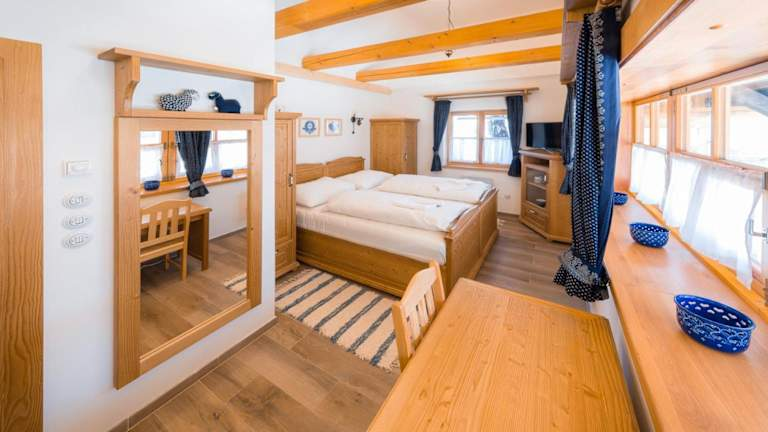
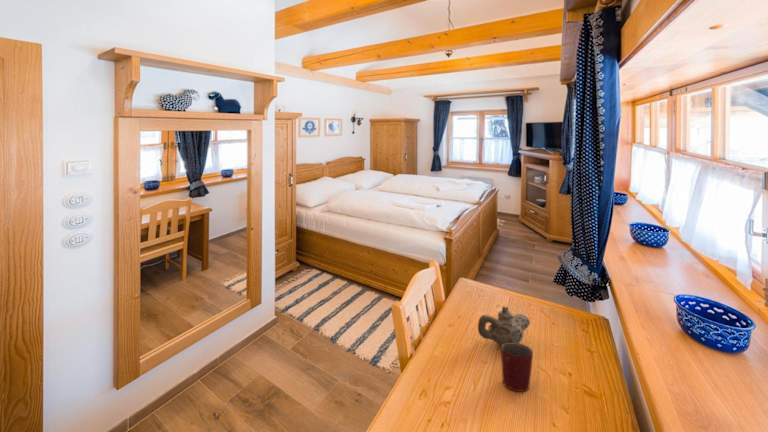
+ teapot (504, 325)
+ mug (514, 369)
